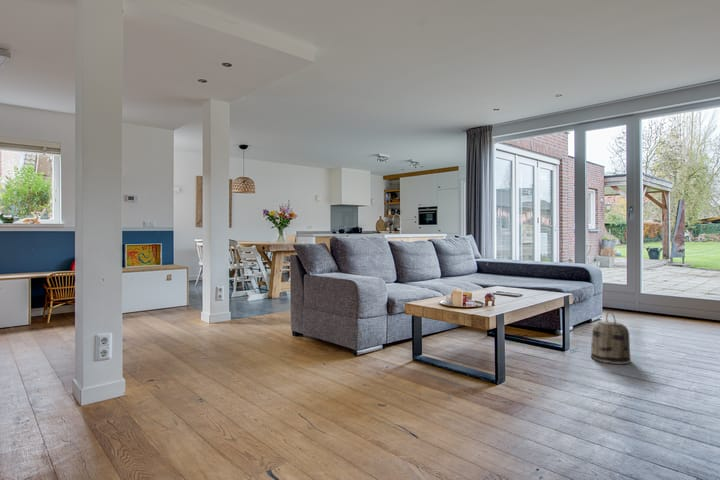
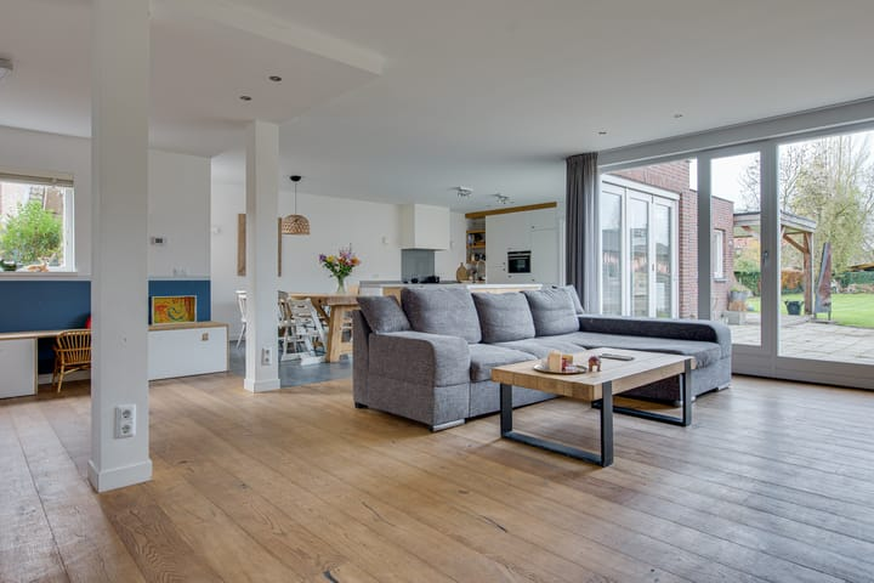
- basket (610, 335)
